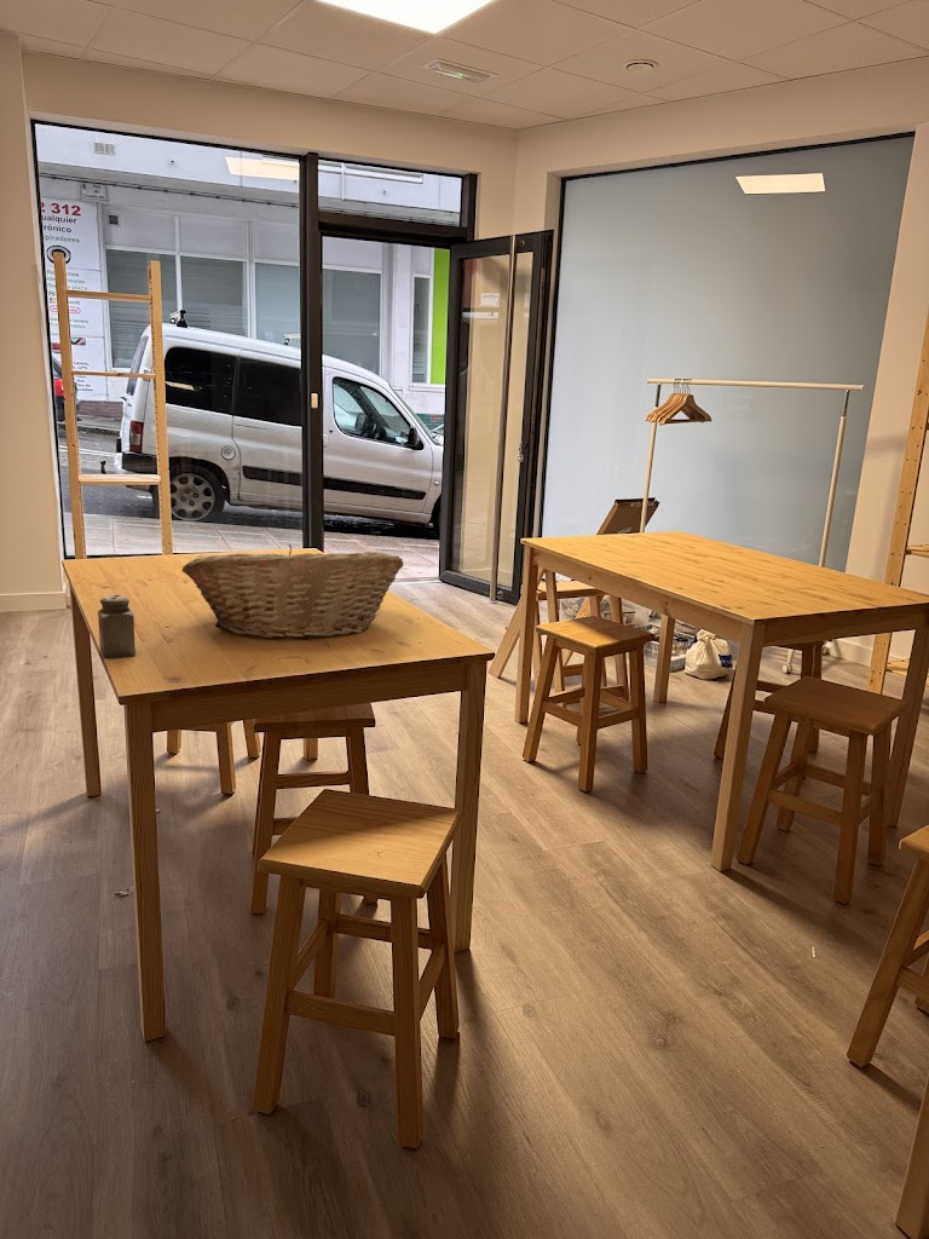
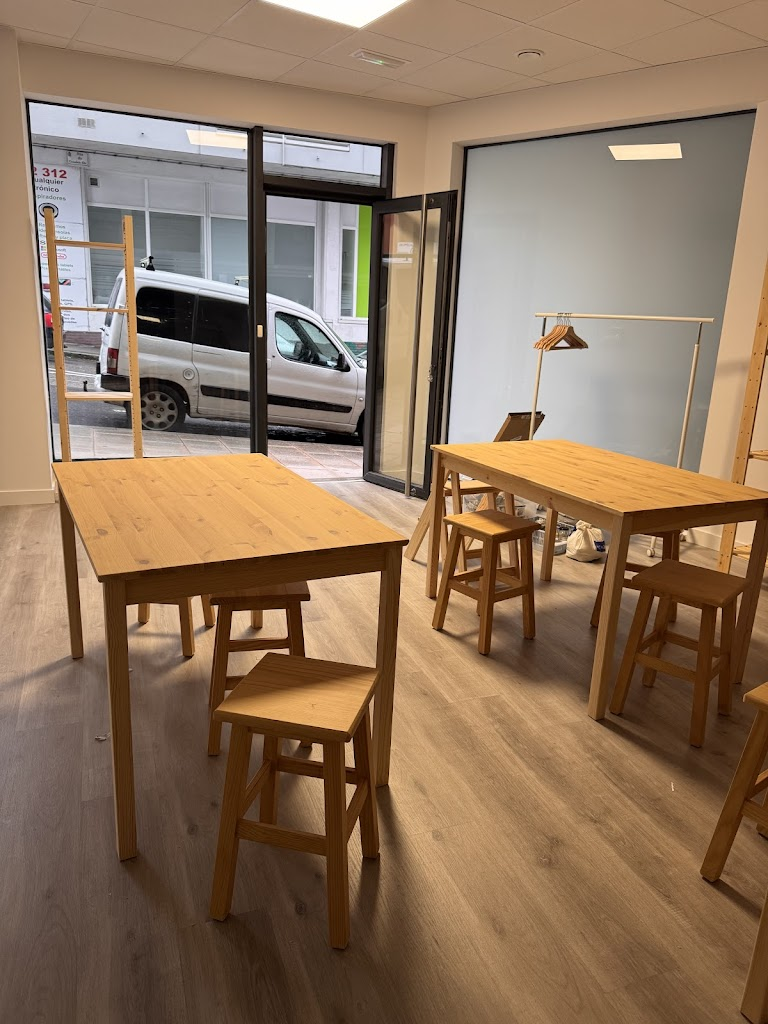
- salt shaker (116, 624)
- fruit basket (295, 582)
